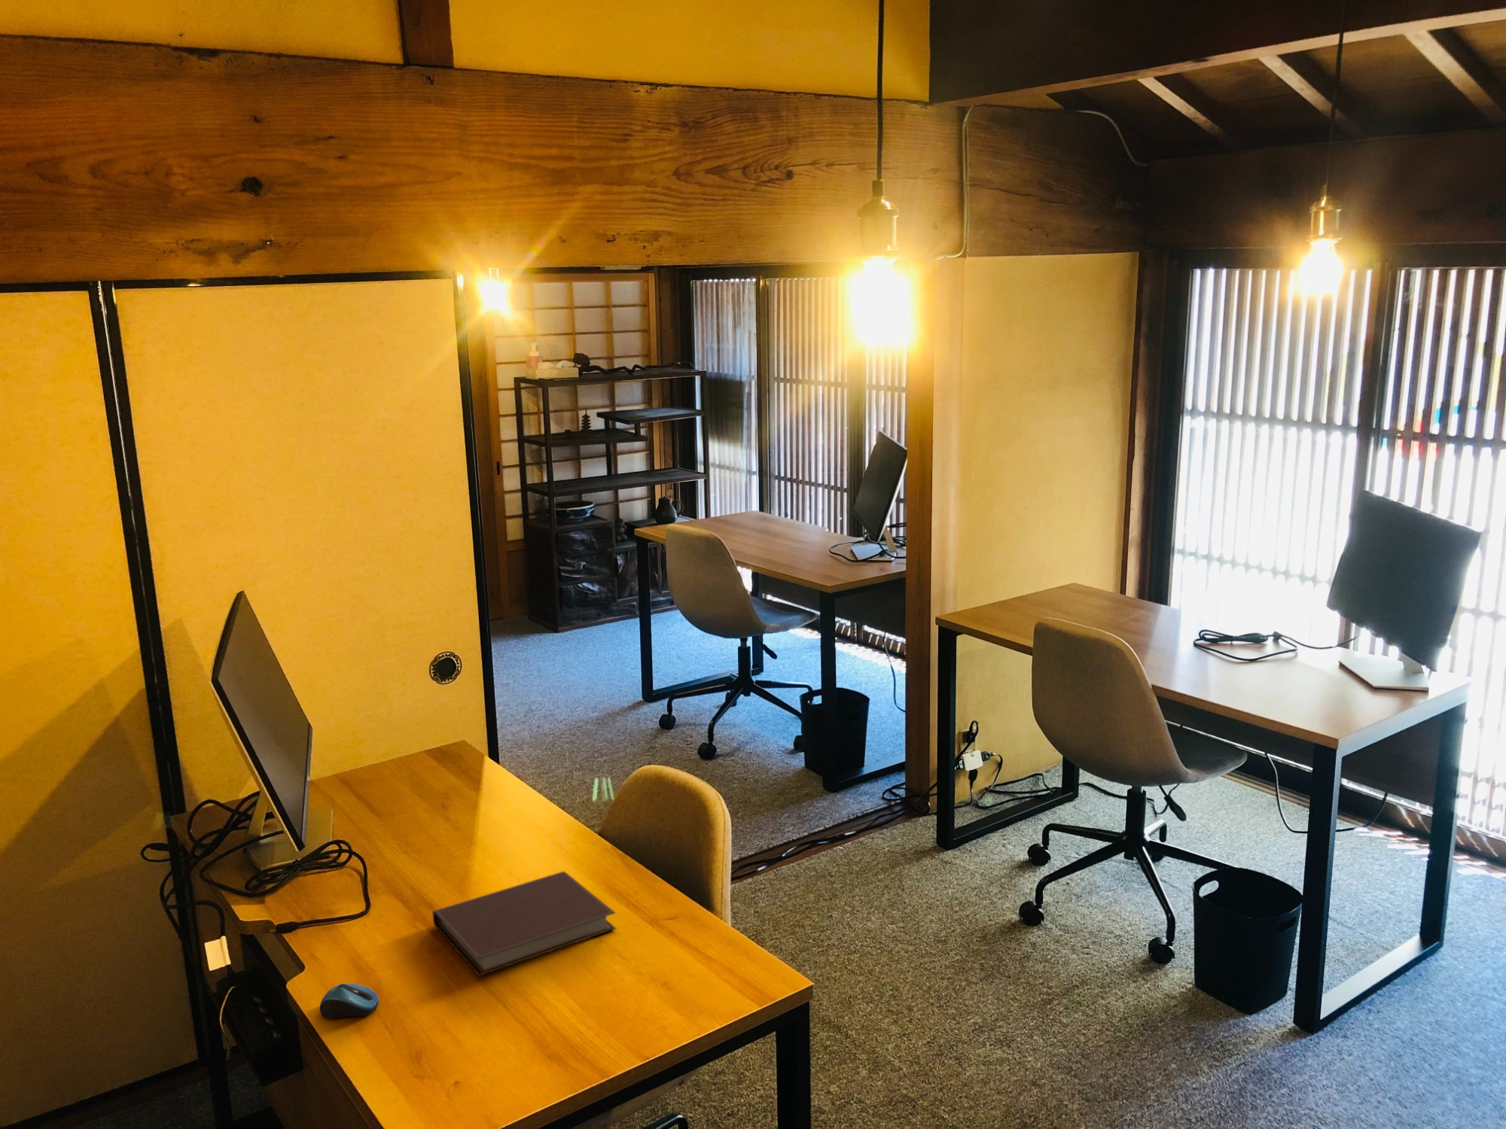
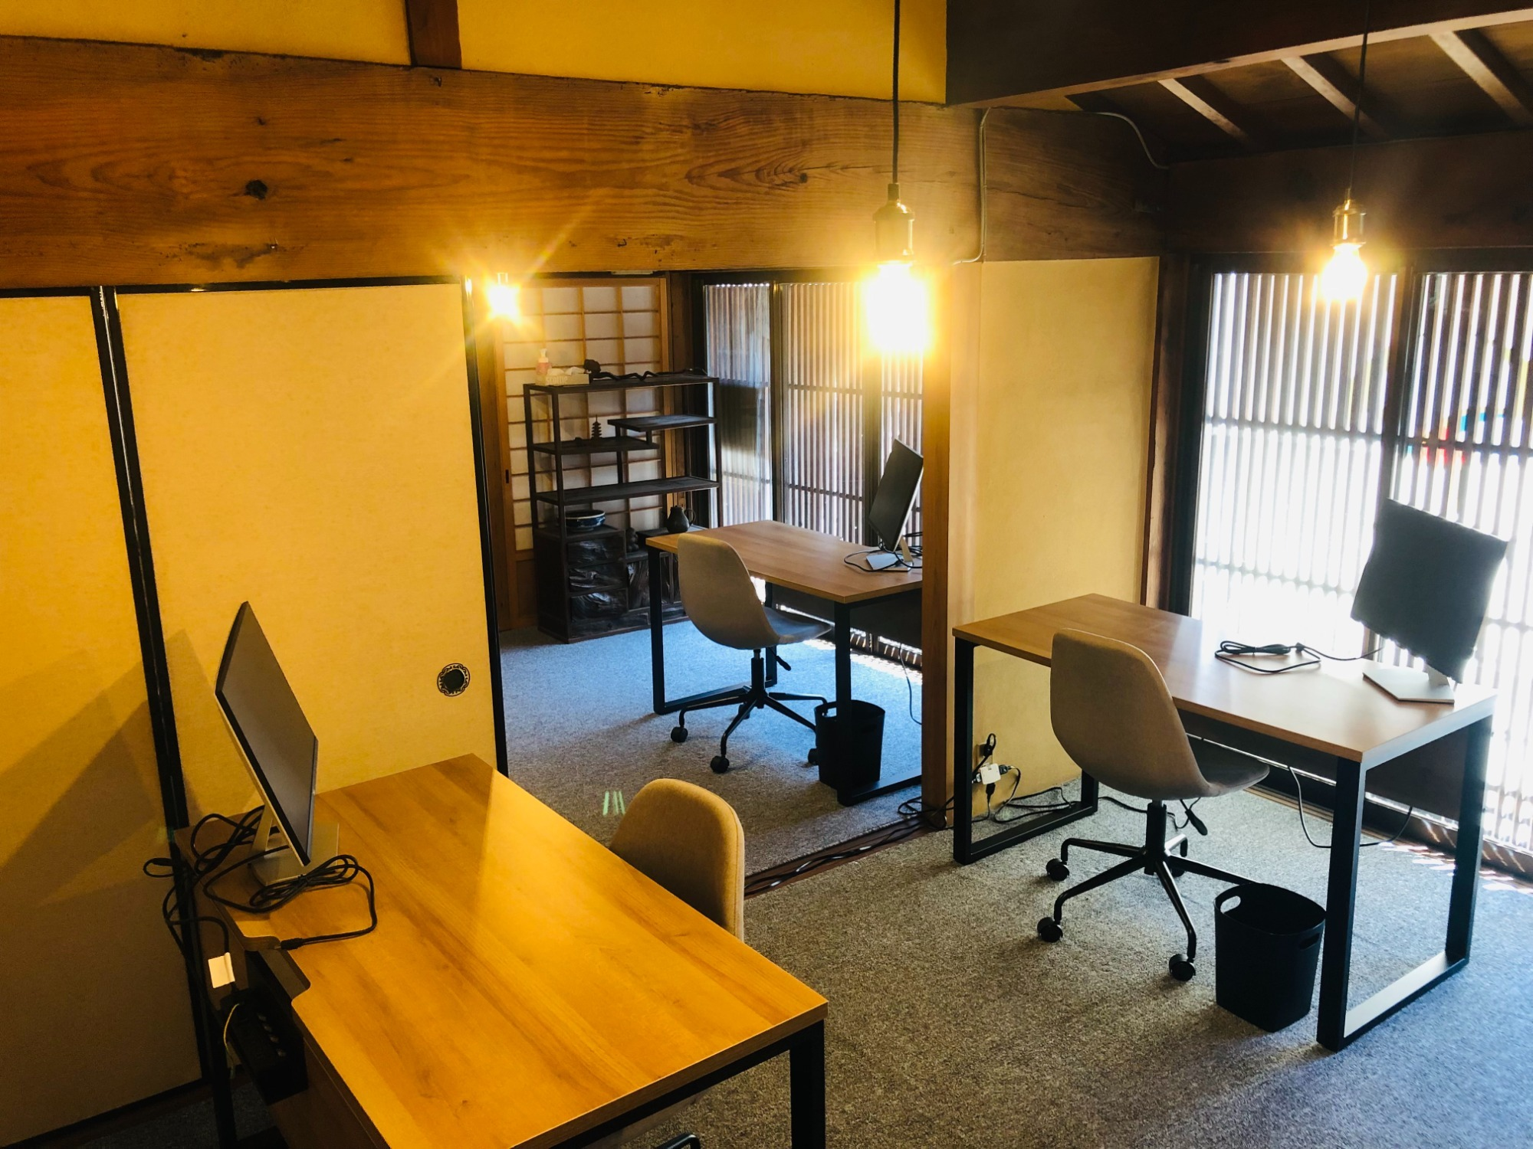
- notebook (523, 918)
- computer mouse (349, 995)
